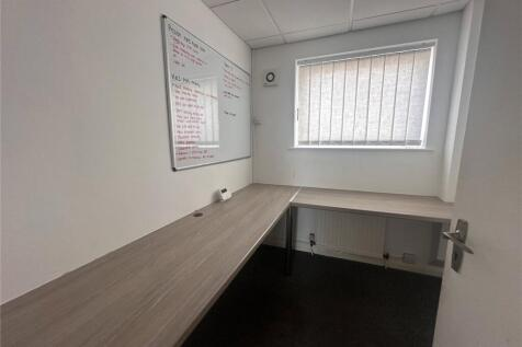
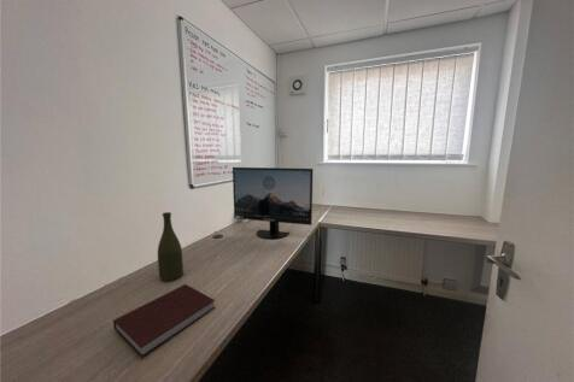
+ monitor (271, 201)
+ bottle (169, 245)
+ notebook (168, 313)
